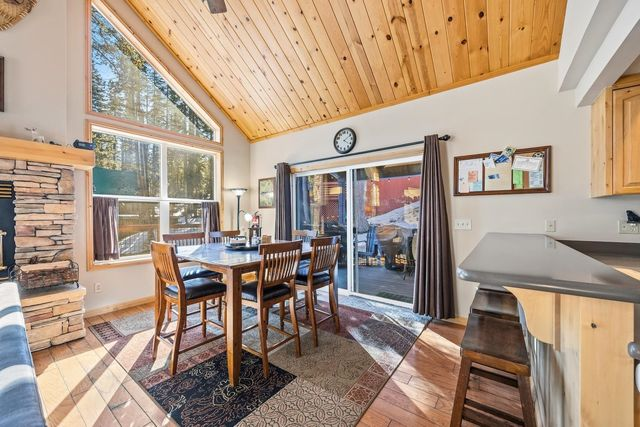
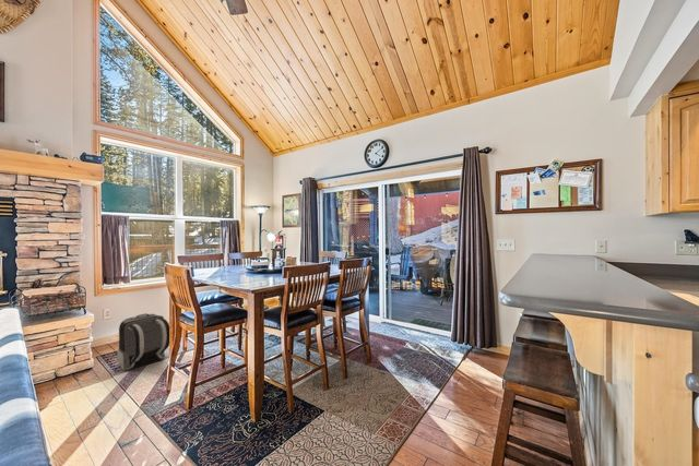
+ backpack (144, 339)
